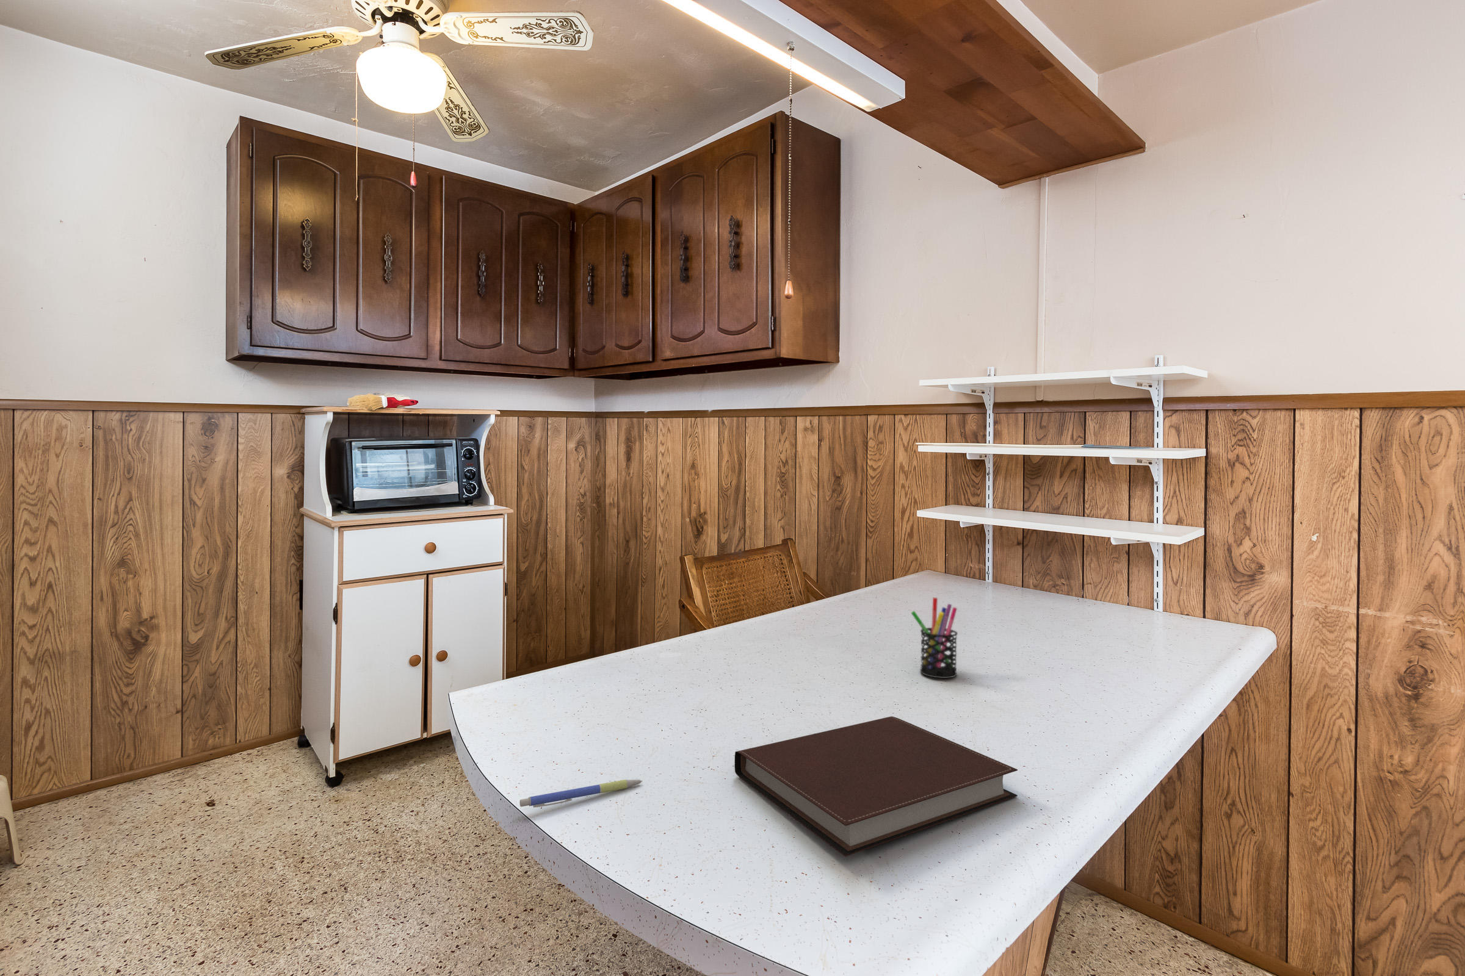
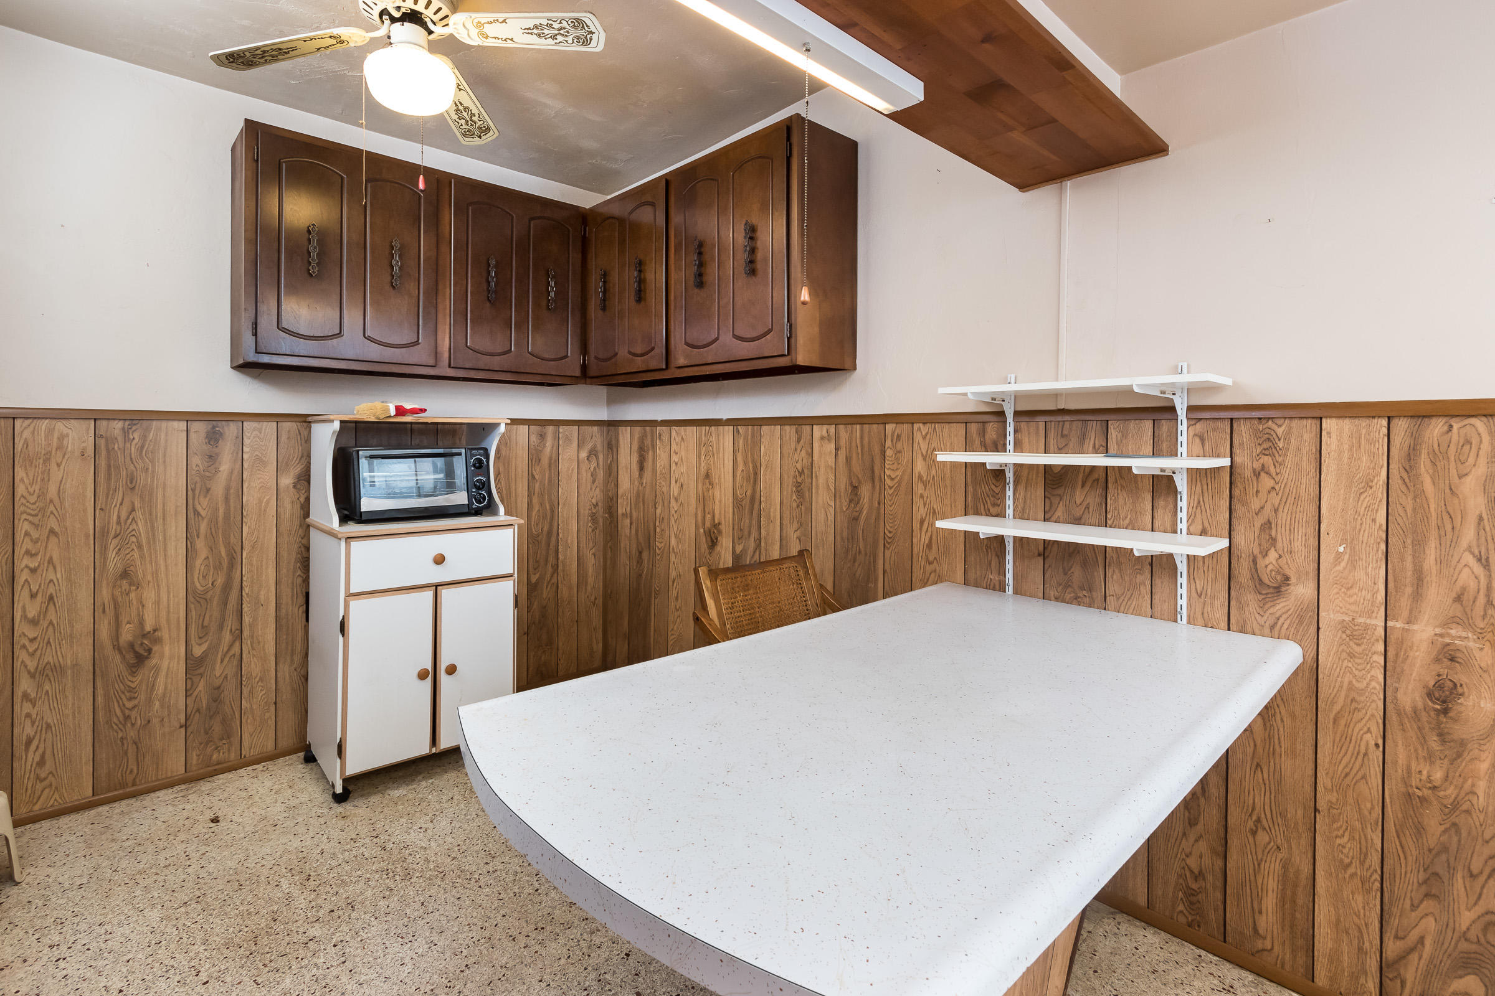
- notebook (871, 771)
- pen (583, 791)
- pen holder (934, 636)
